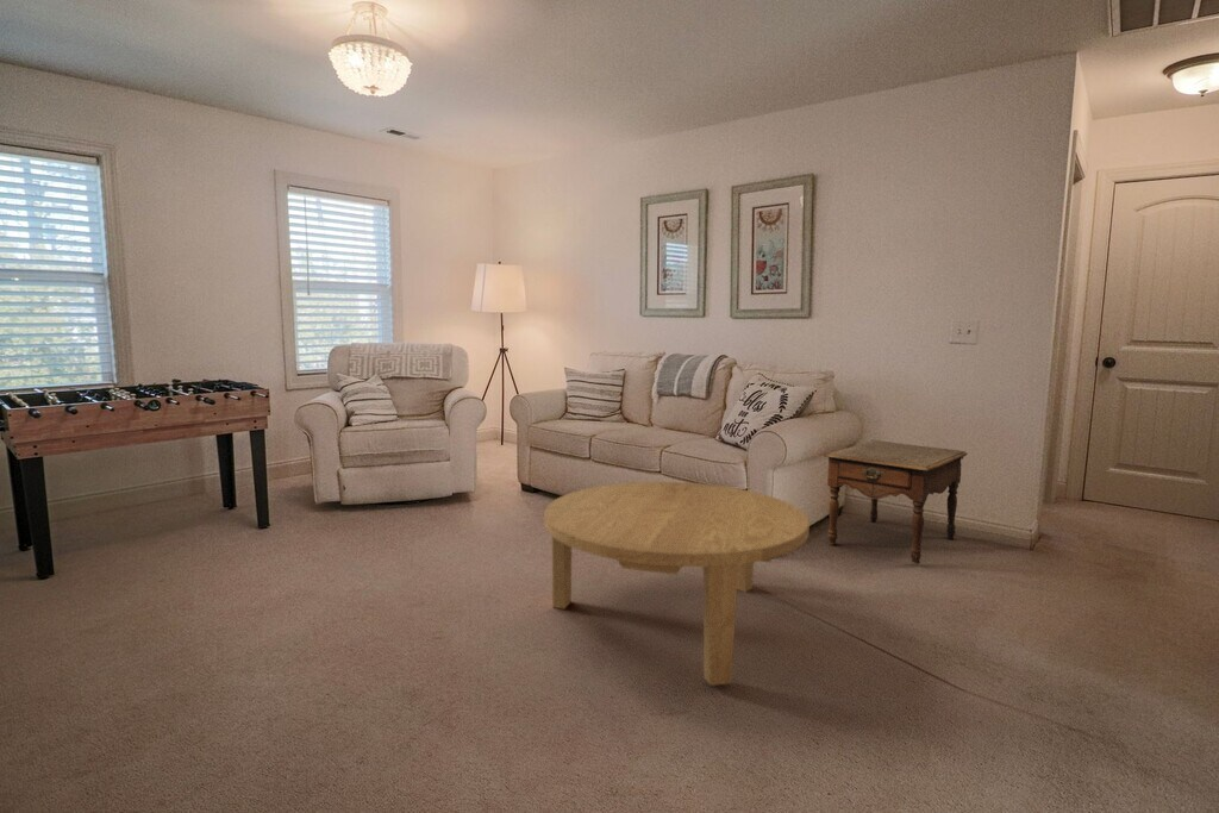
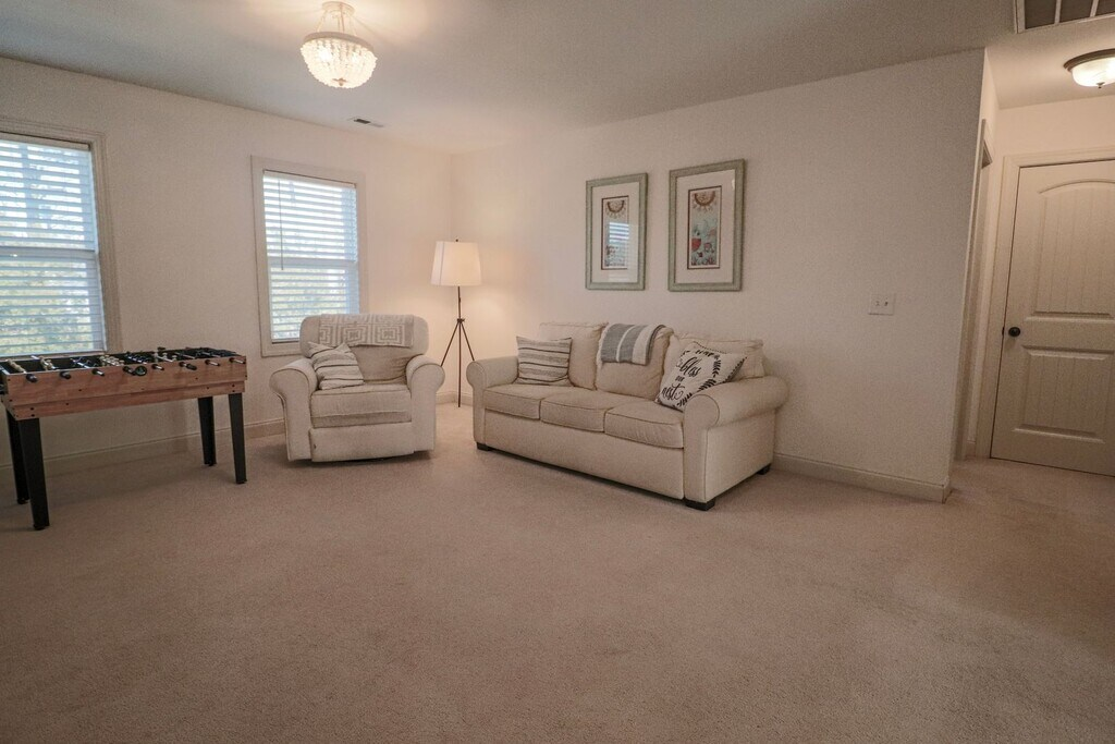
- side table (894, 495)
- coffee table (673, 565)
